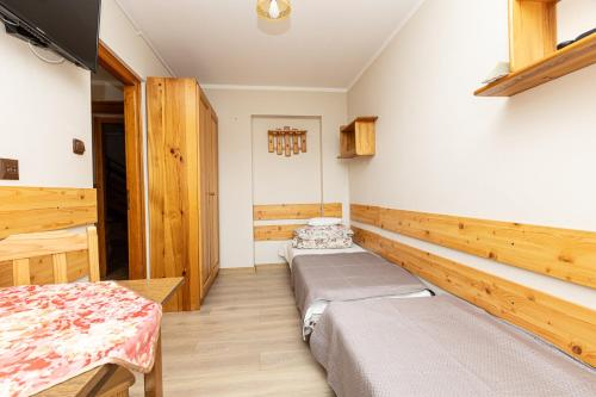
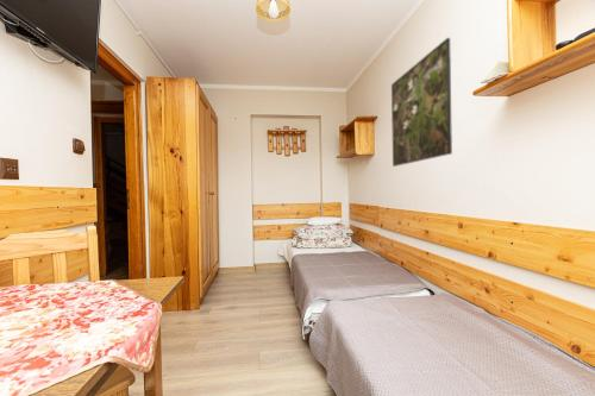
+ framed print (415, 113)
